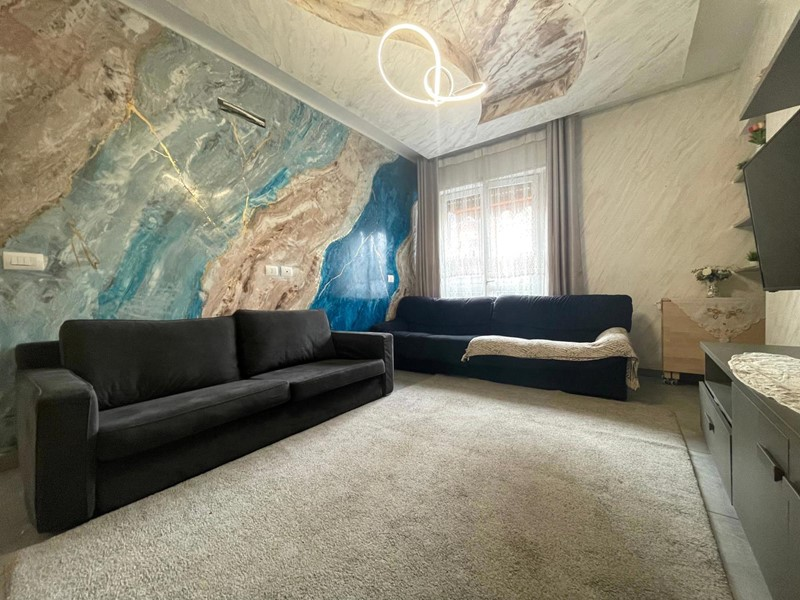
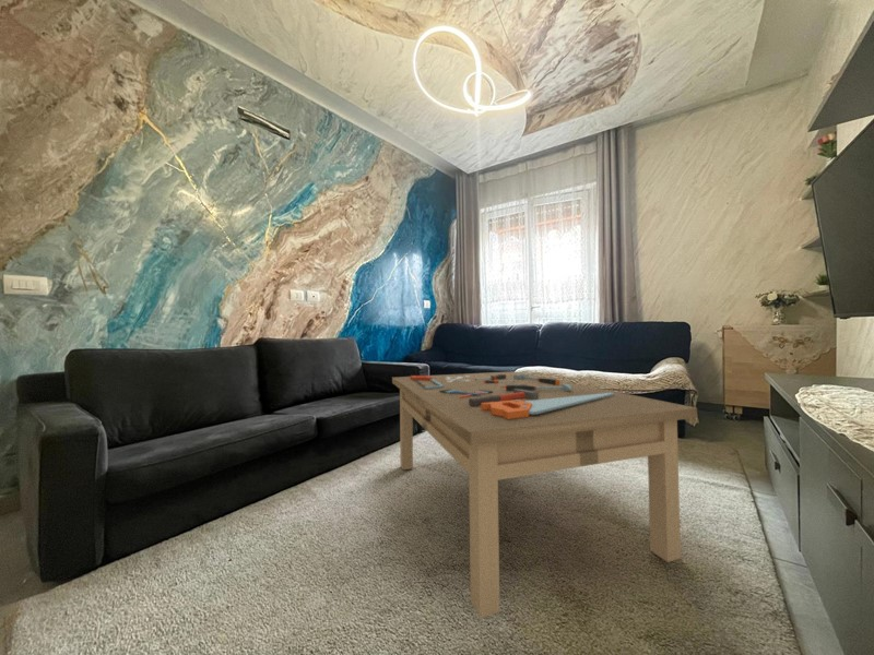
+ coffee table (501, 440)
